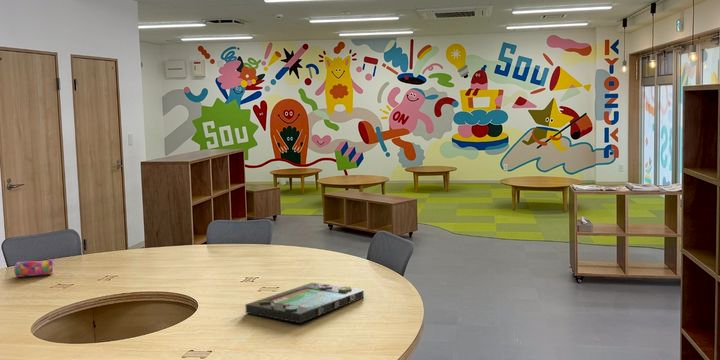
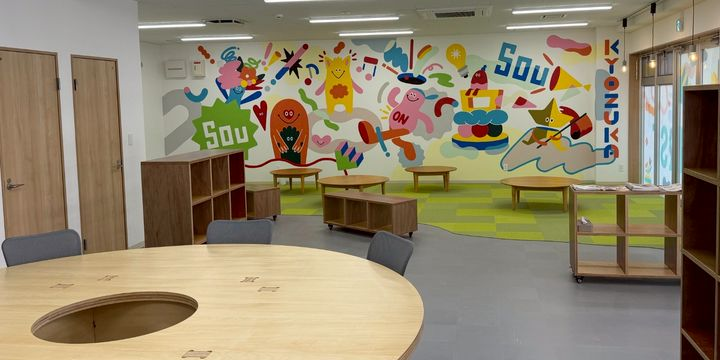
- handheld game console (307, 300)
- pencil case (34, 267)
